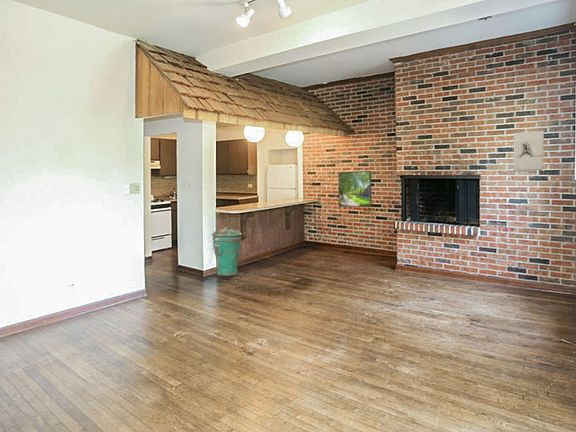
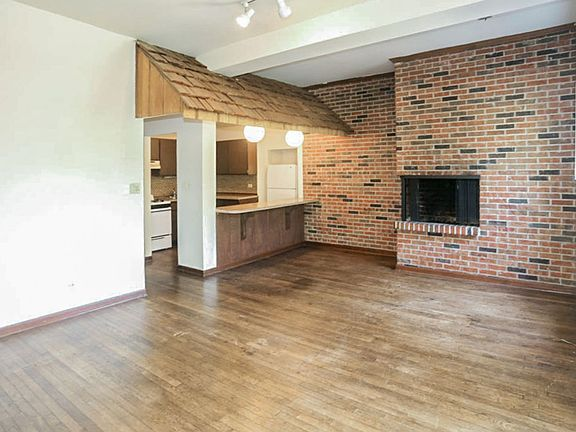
- trash can (227, 250)
- wall sculpture (528, 151)
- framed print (354, 189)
